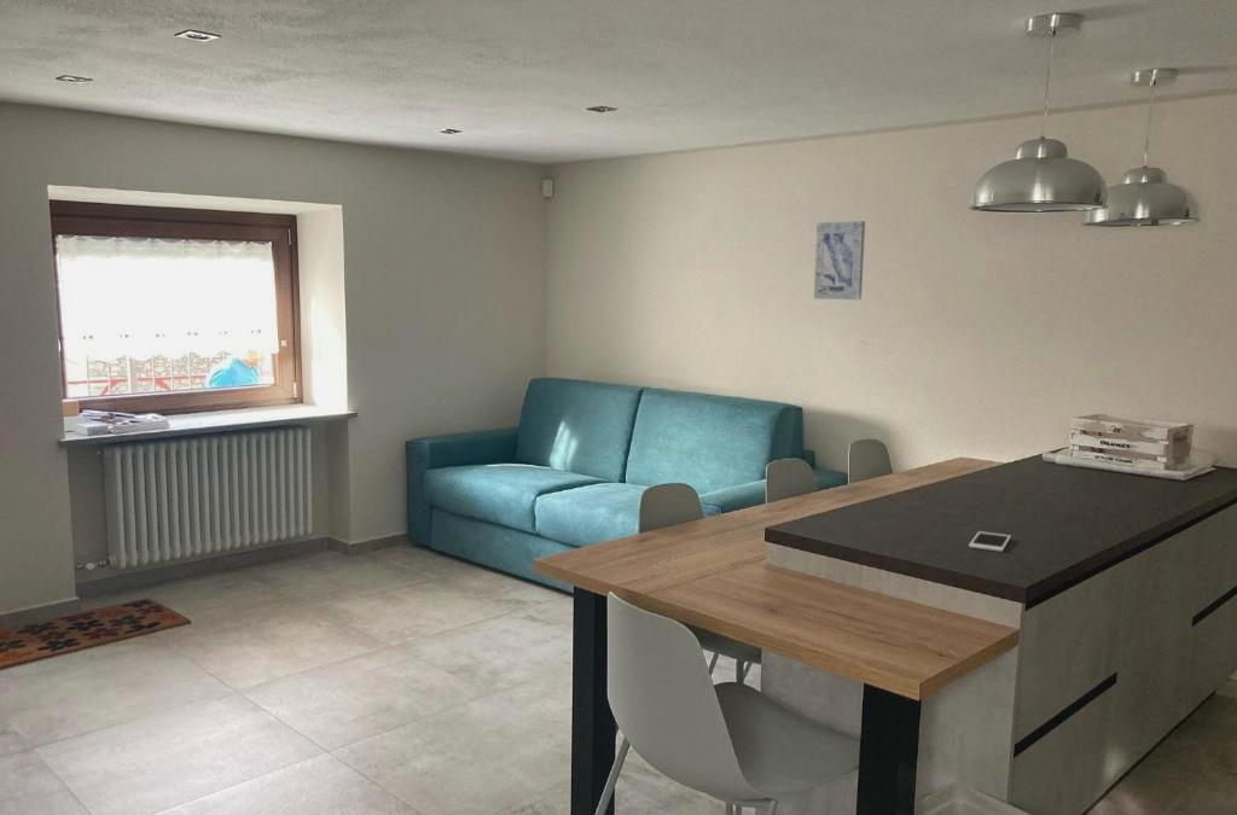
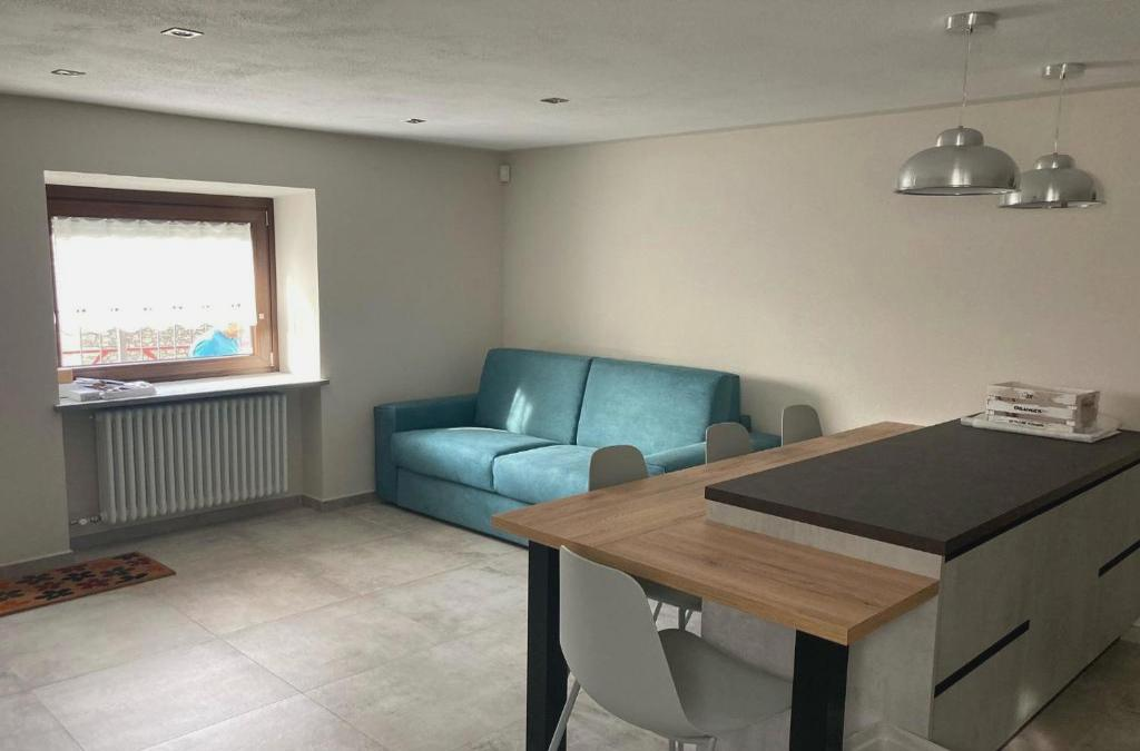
- wall art (838, 261)
- cell phone (989, 541)
